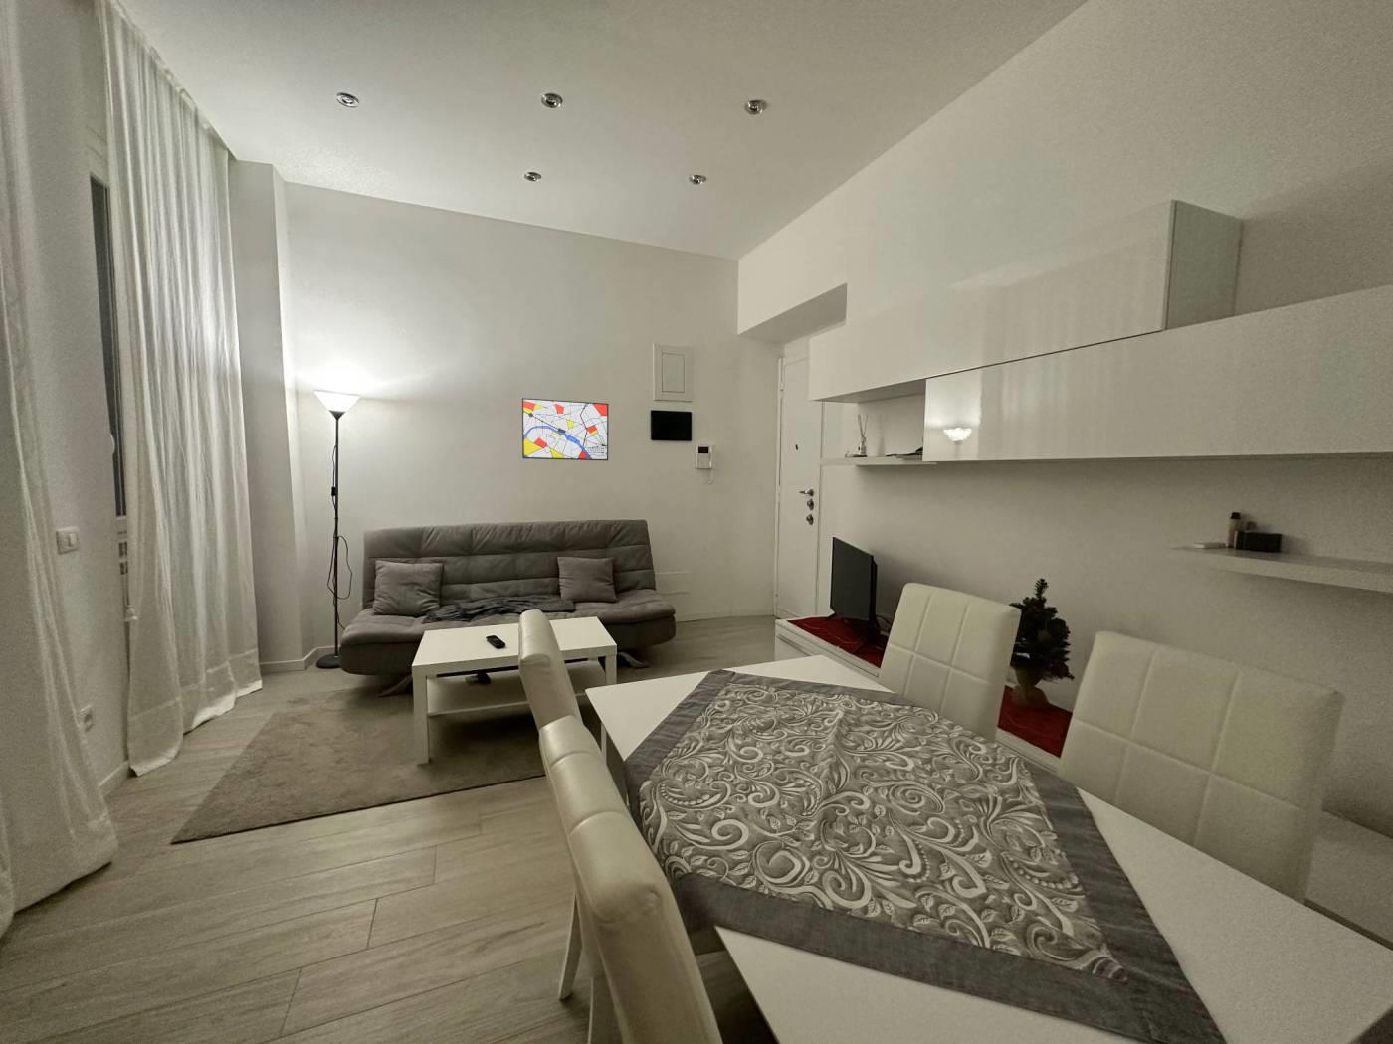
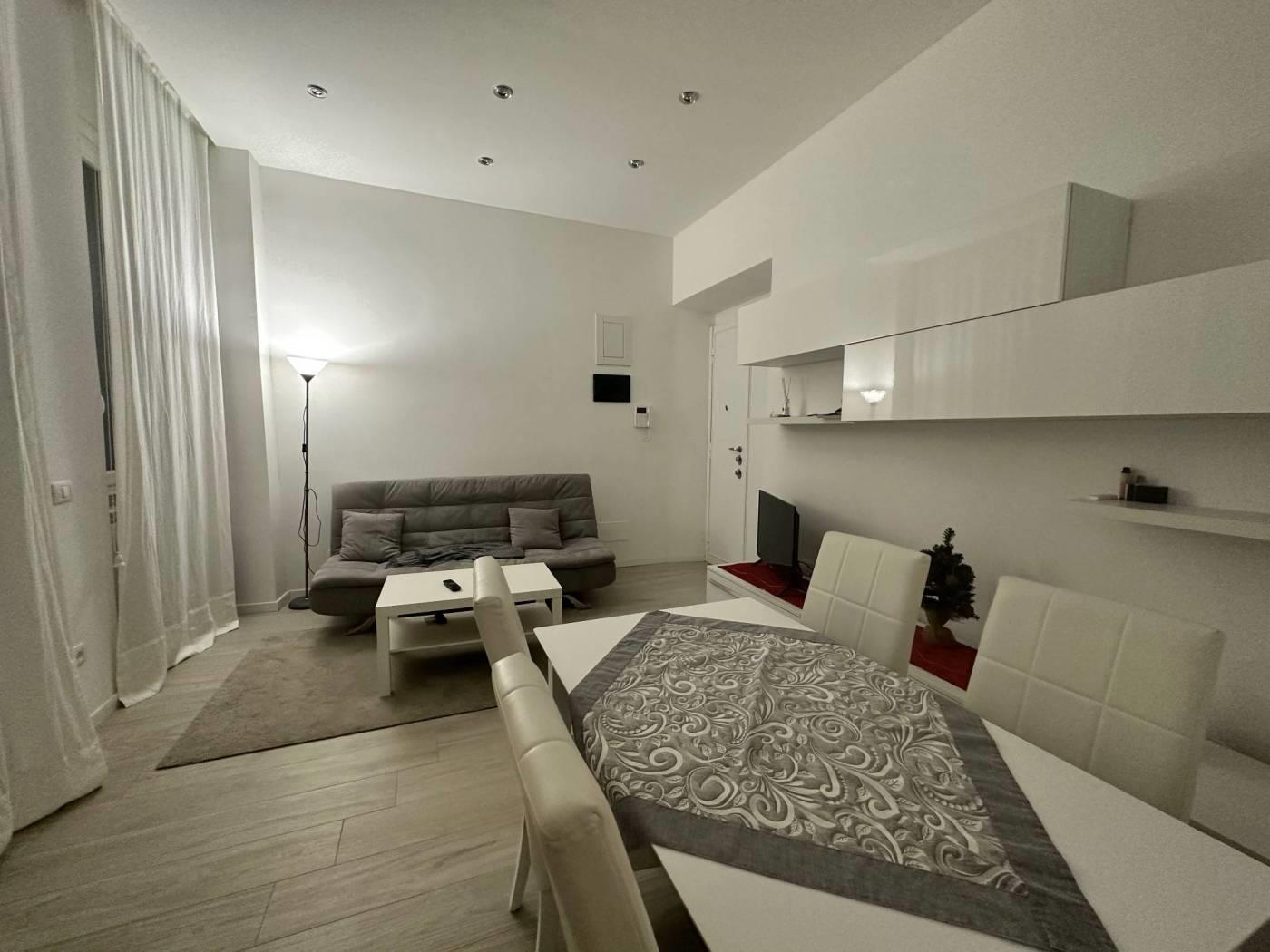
- wall art (566, 430)
